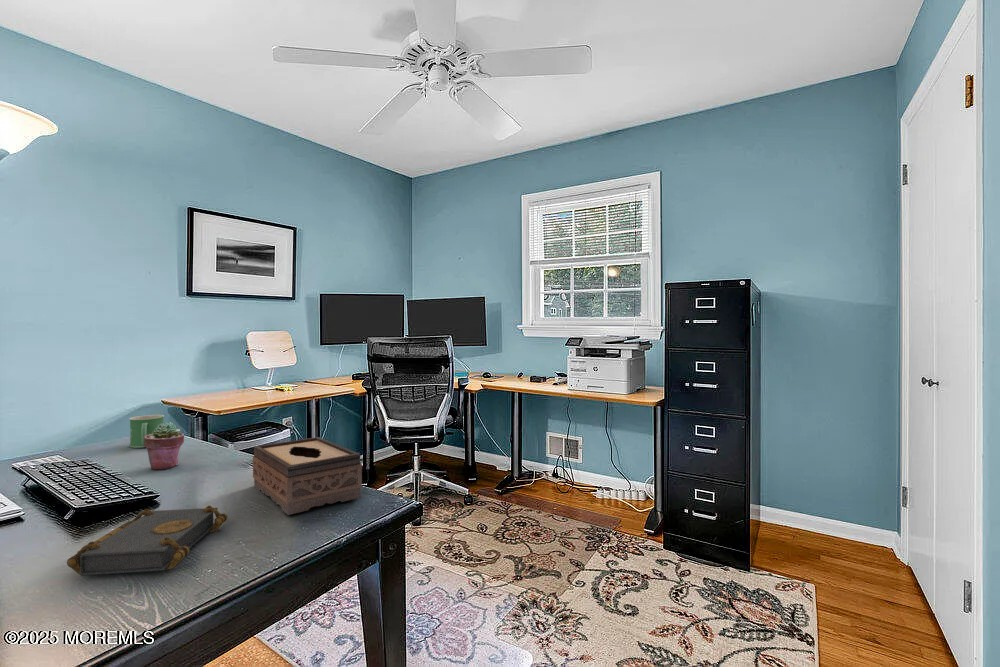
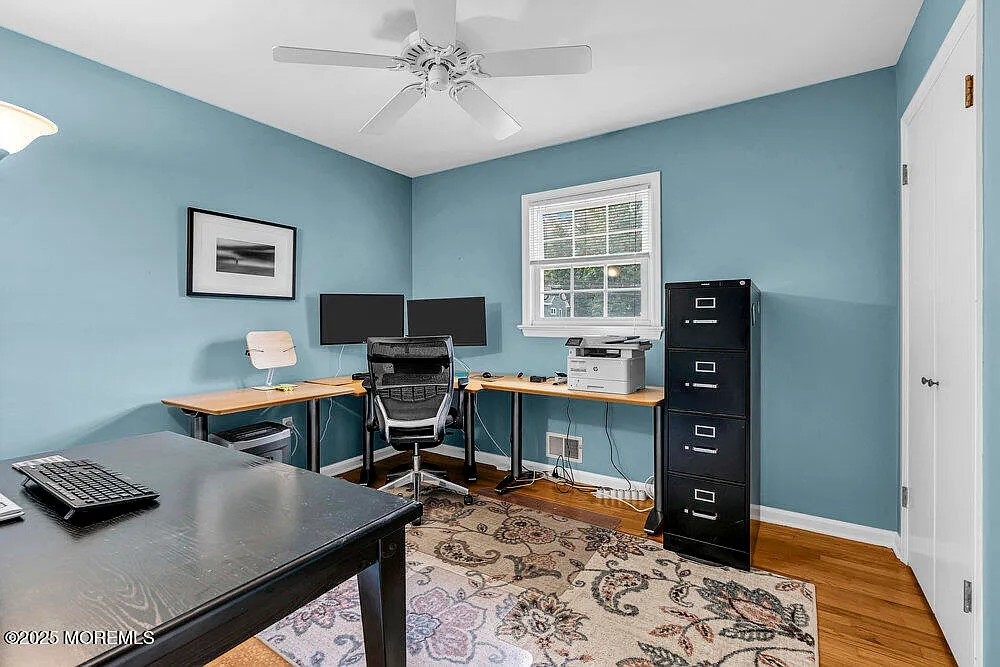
- tissue box (305, 471)
- book (155, 535)
- potted succulent (164, 444)
- mug (146, 431)
